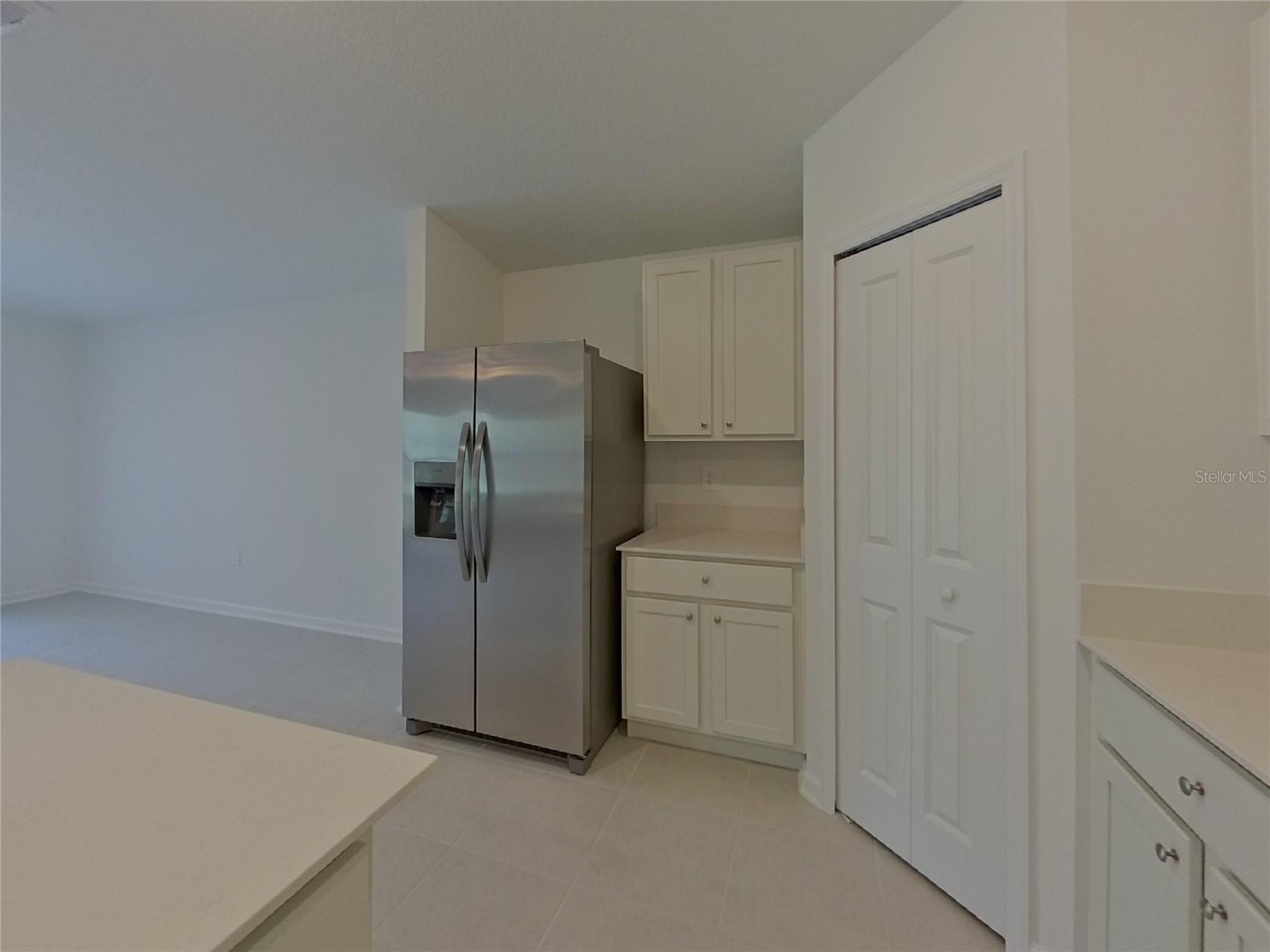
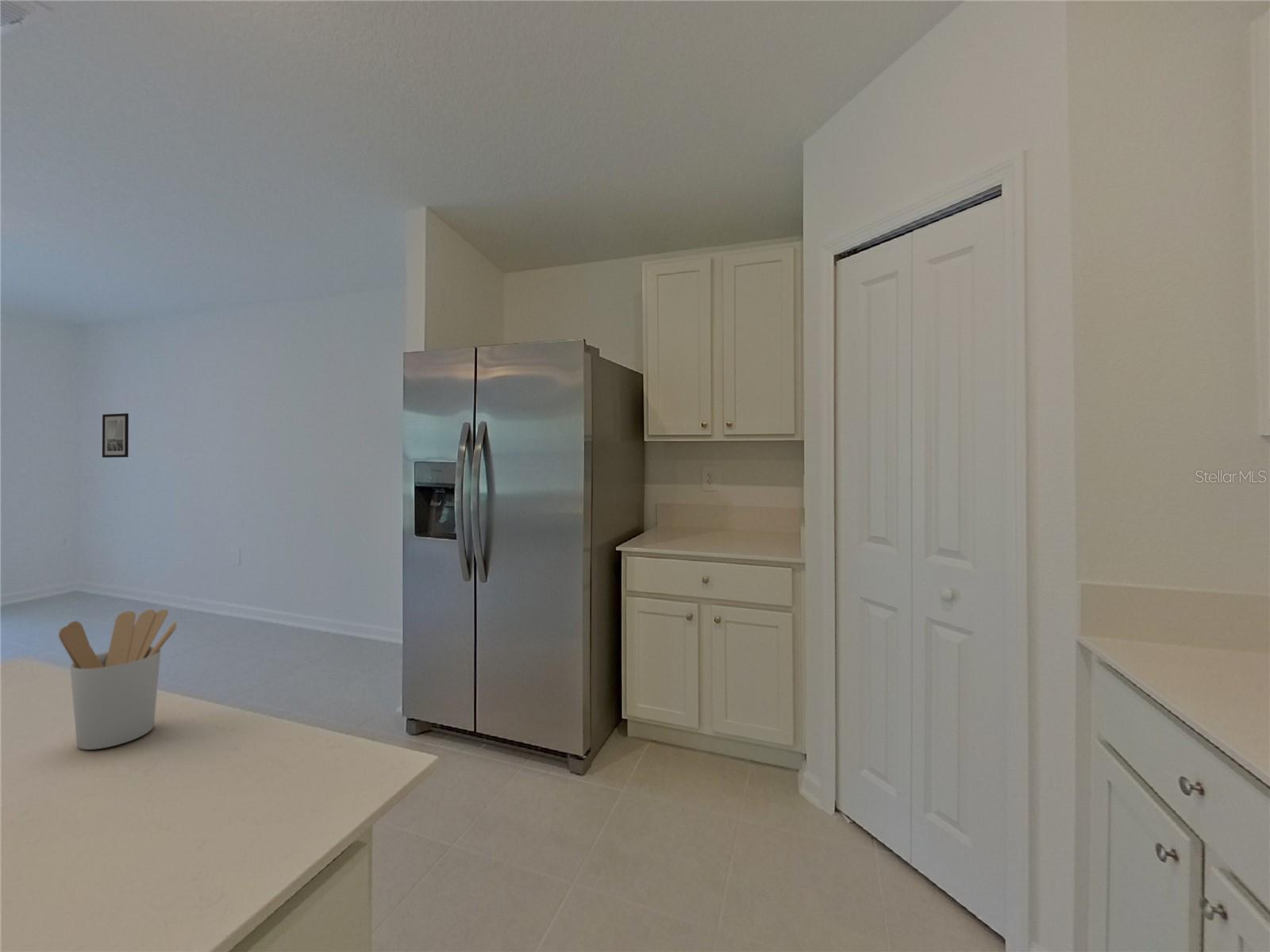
+ wall art (115, 436)
+ utensil holder (125, 671)
